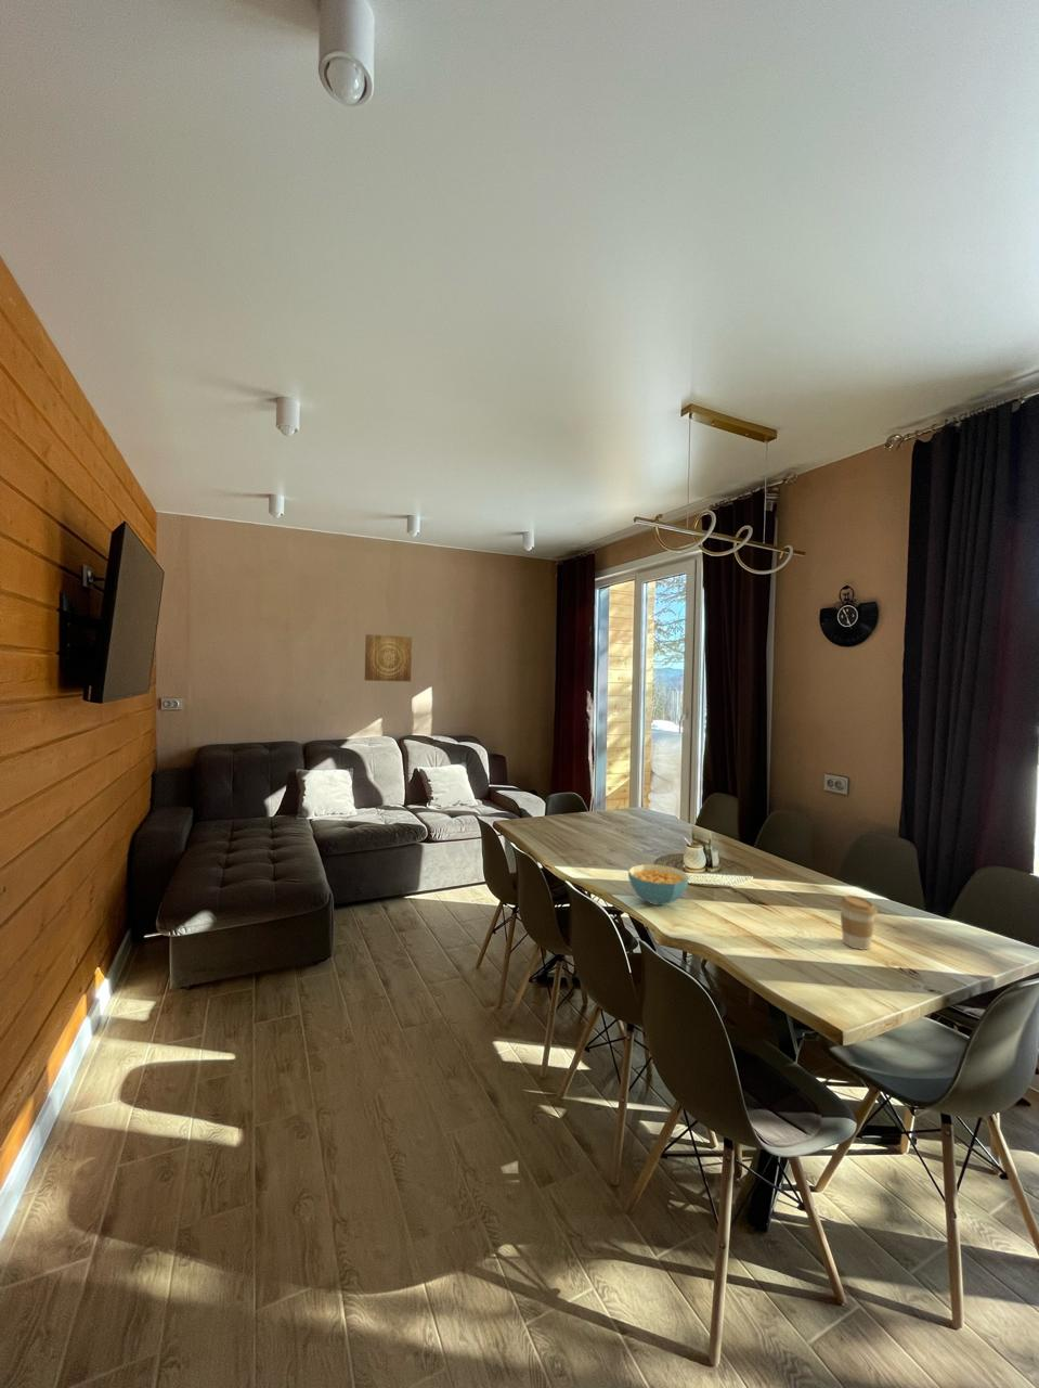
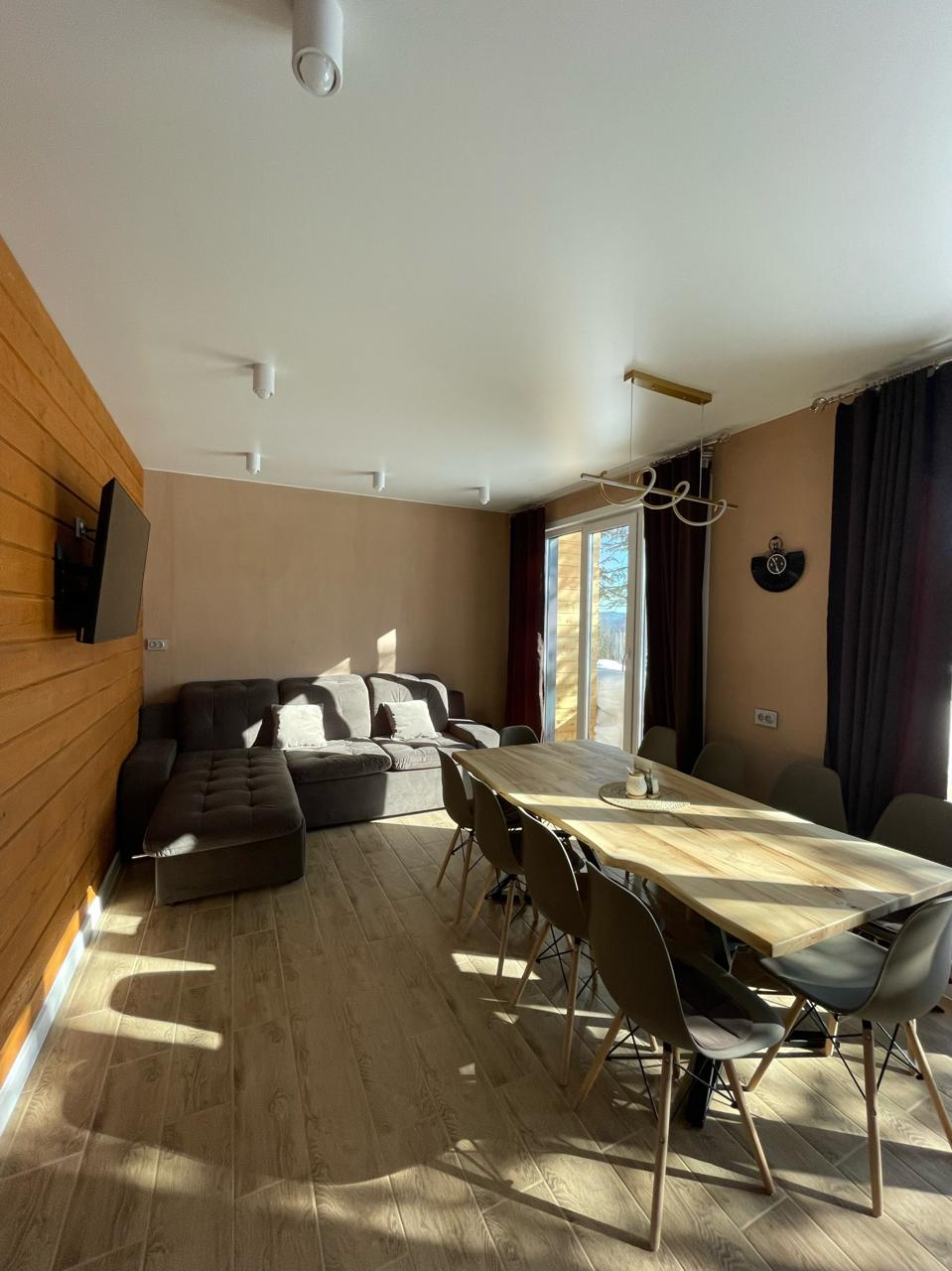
- coffee cup (857, 921)
- cereal bowl (658, 887)
- wall art (387, 659)
